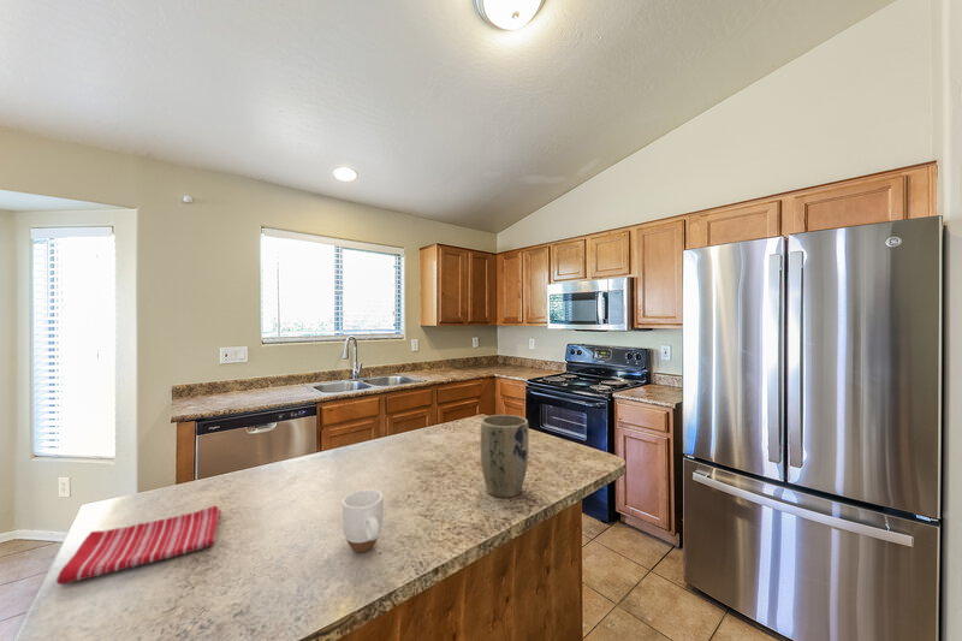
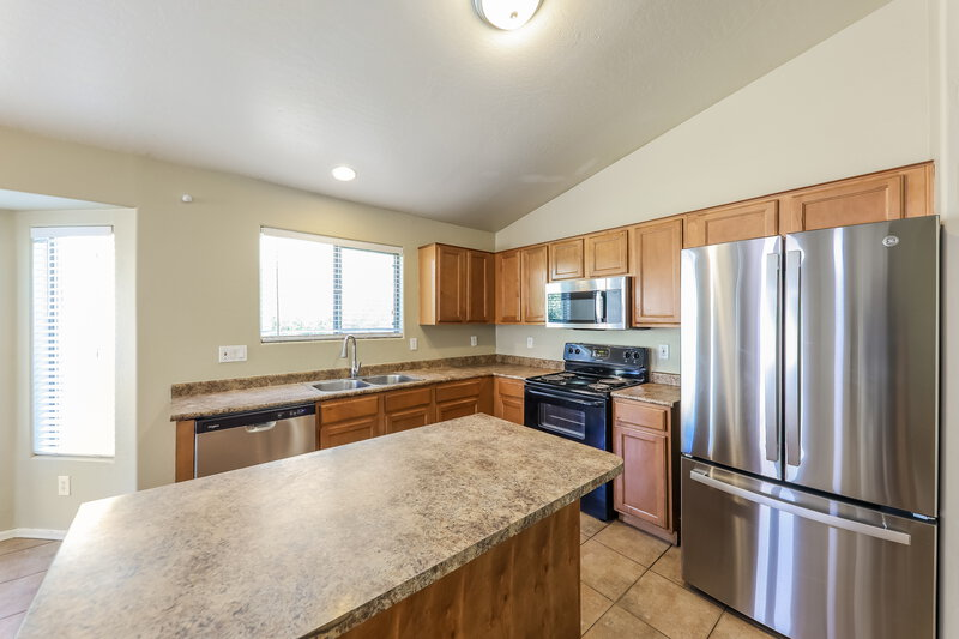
- mug (366, 526)
- plant pot (504, 455)
- dish towel (150, 539)
